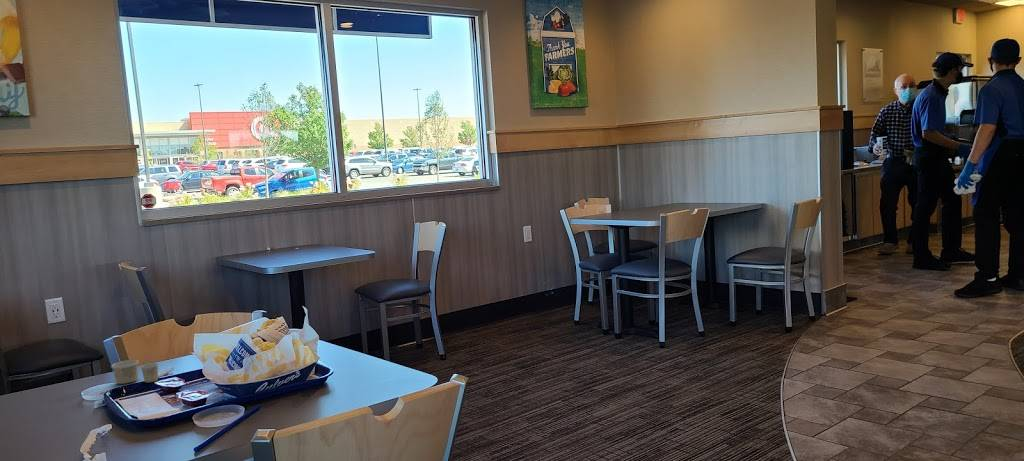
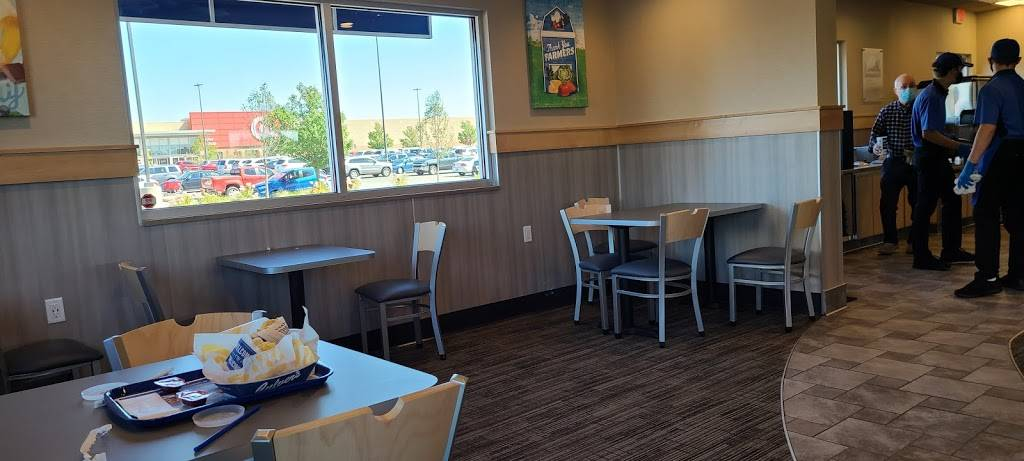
- paper cup (136, 371)
